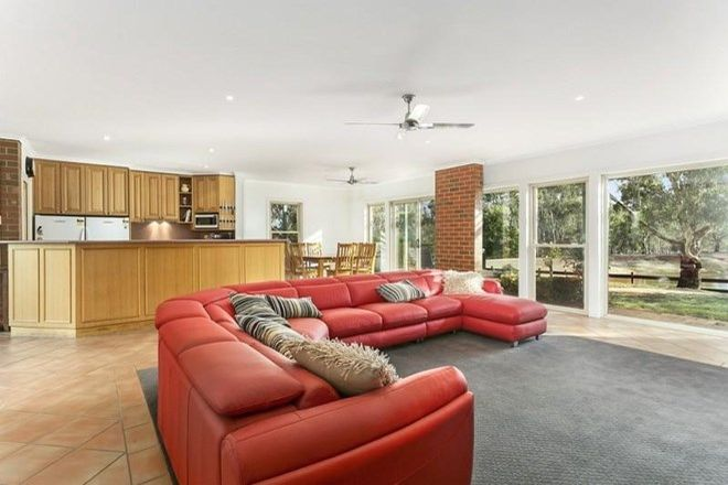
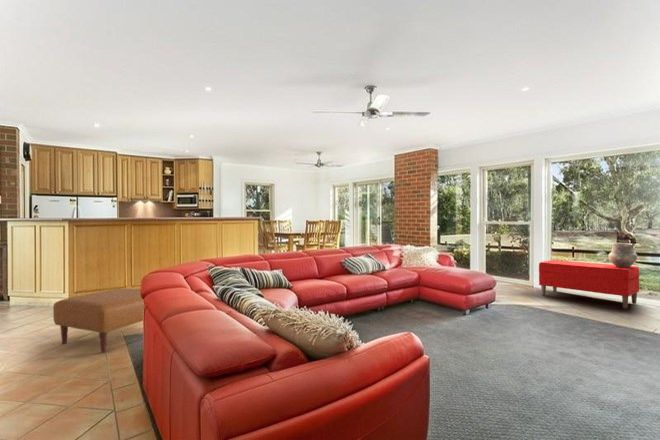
+ bench (586, 281)
+ ottoman (112, 316)
+ ceramic pot (622, 254)
